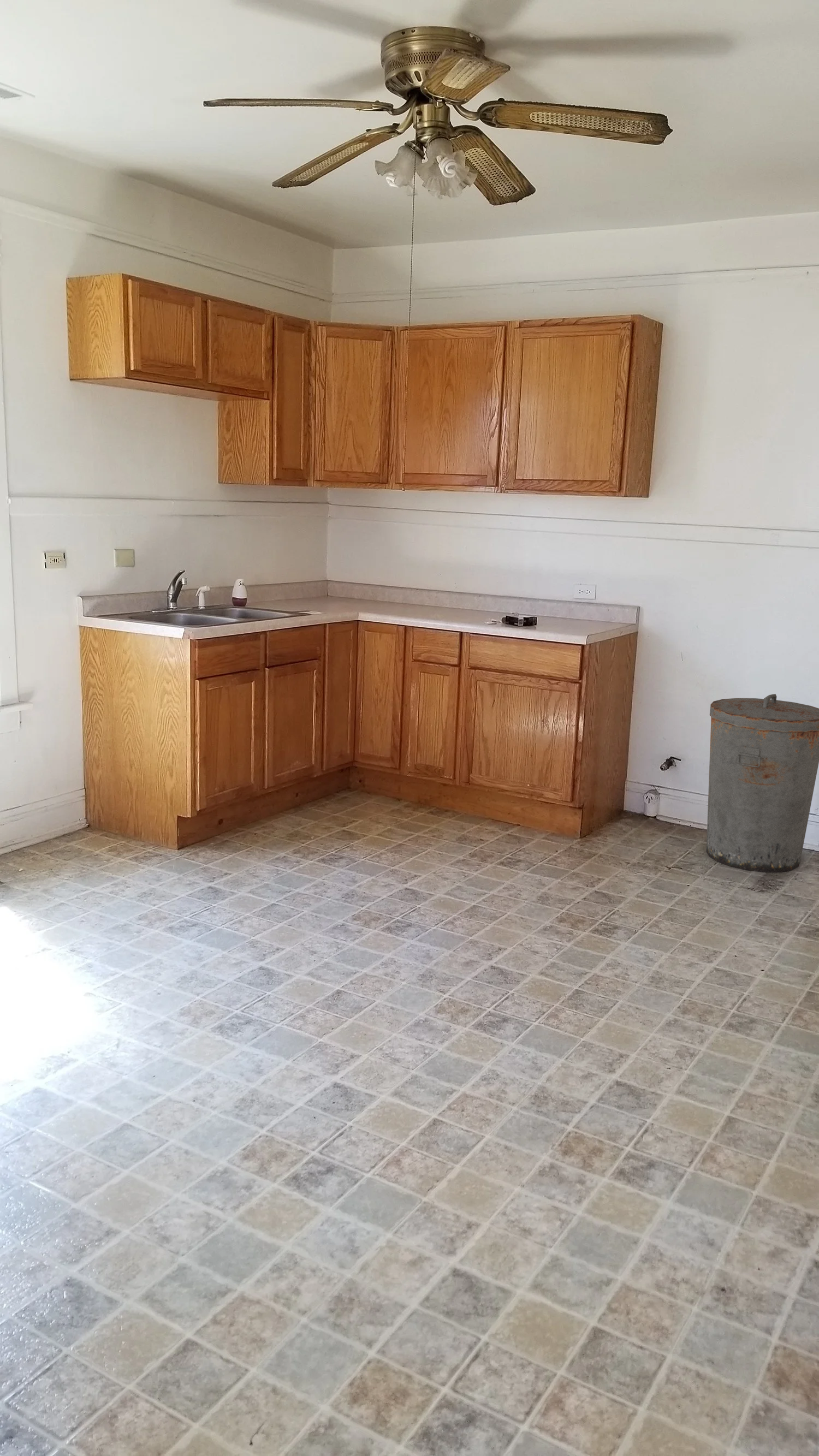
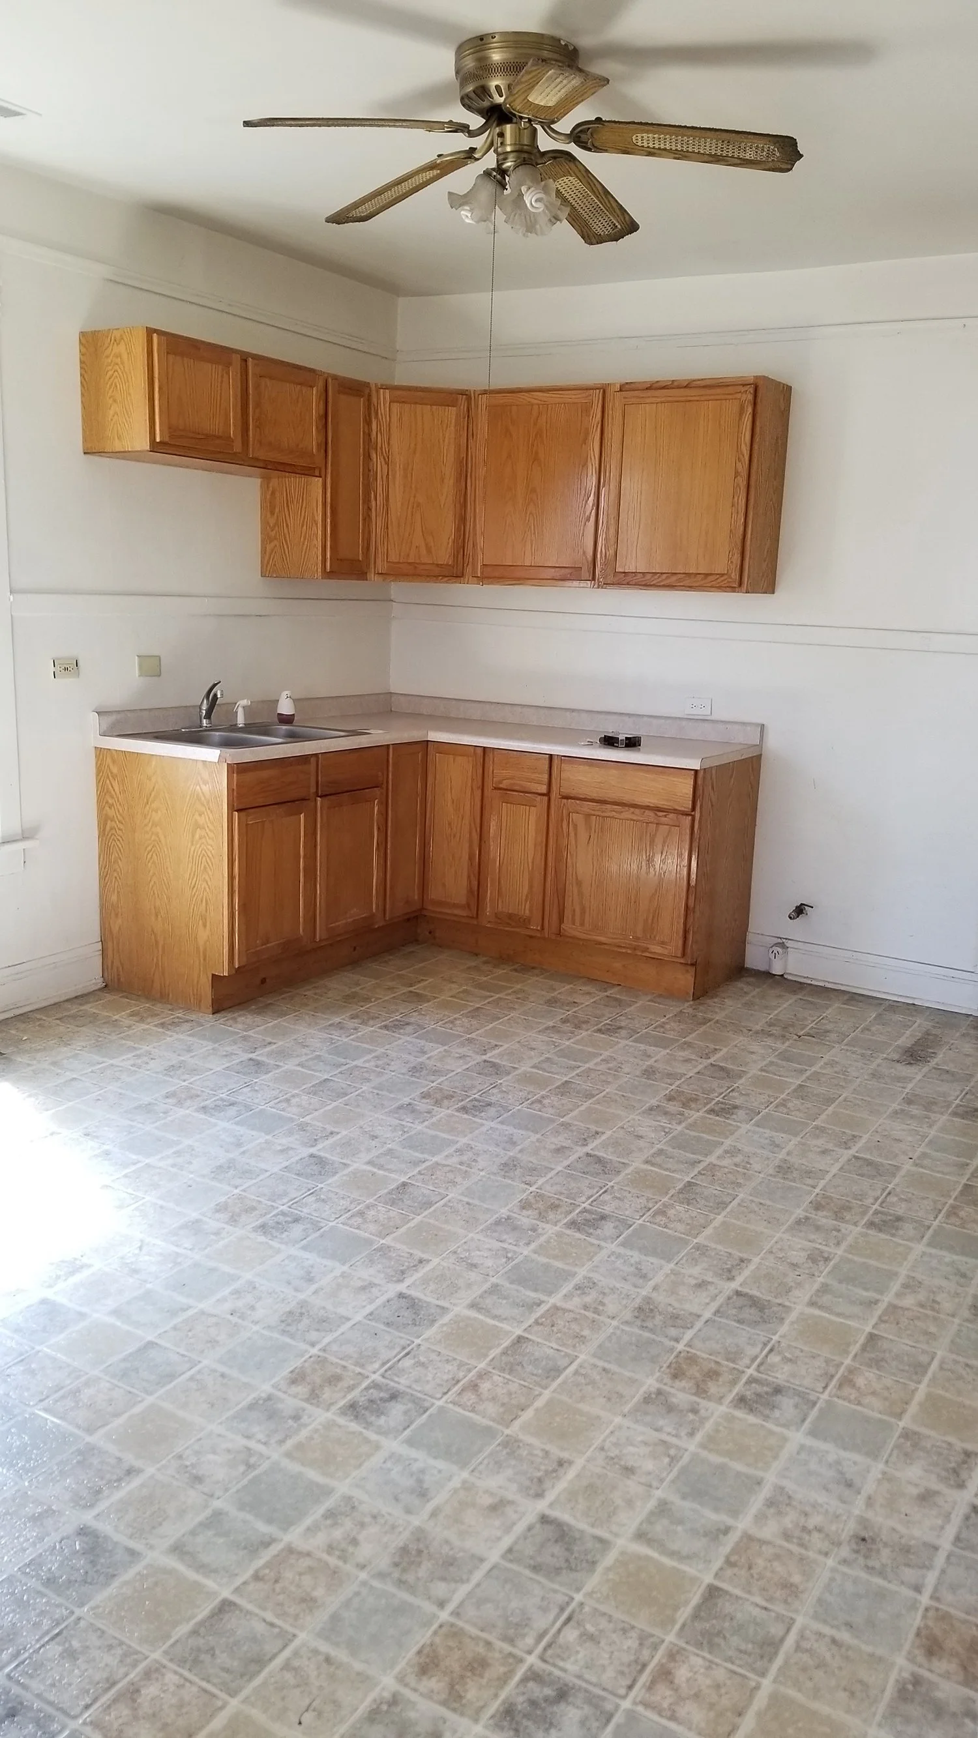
- trash can (761, 777)
